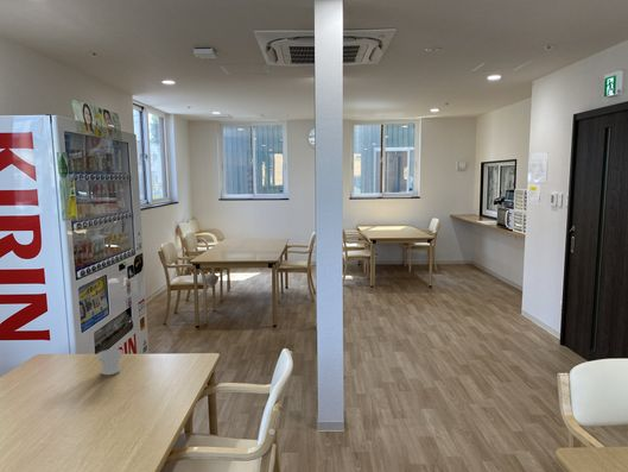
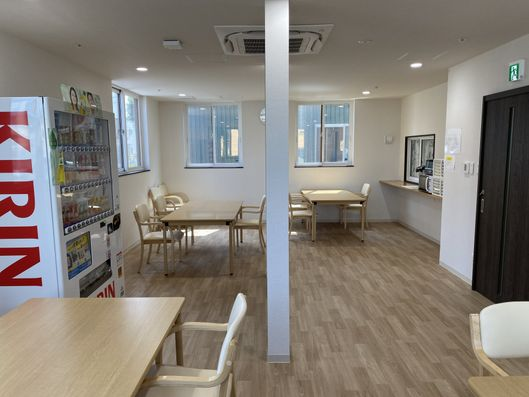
- cup (109, 361)
